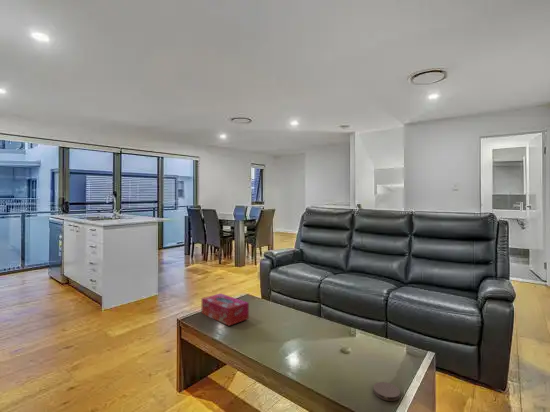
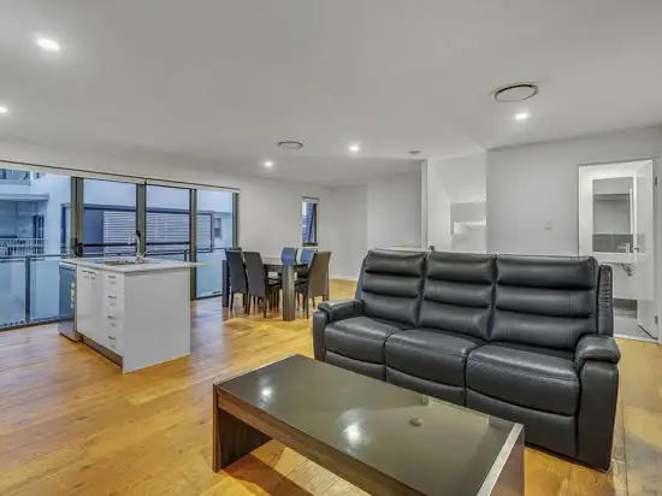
- coaster (386, 391)
- tissue box (224, 308)
